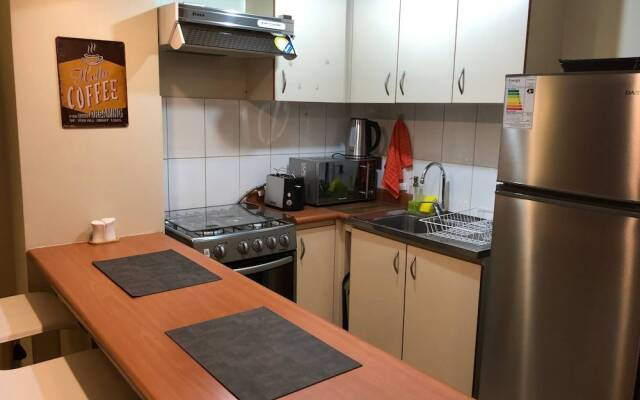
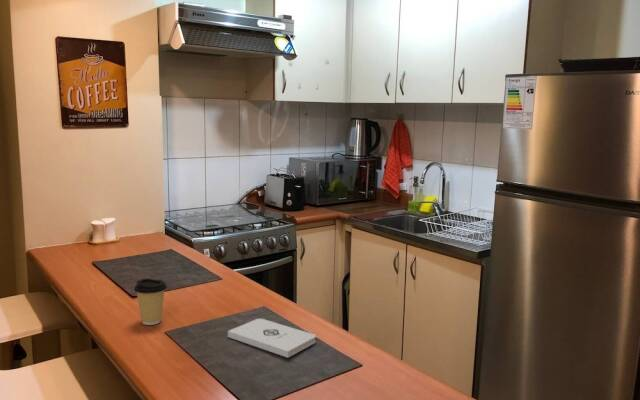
+ notepad (272, 336)
+ coffee cup (151, 301)
